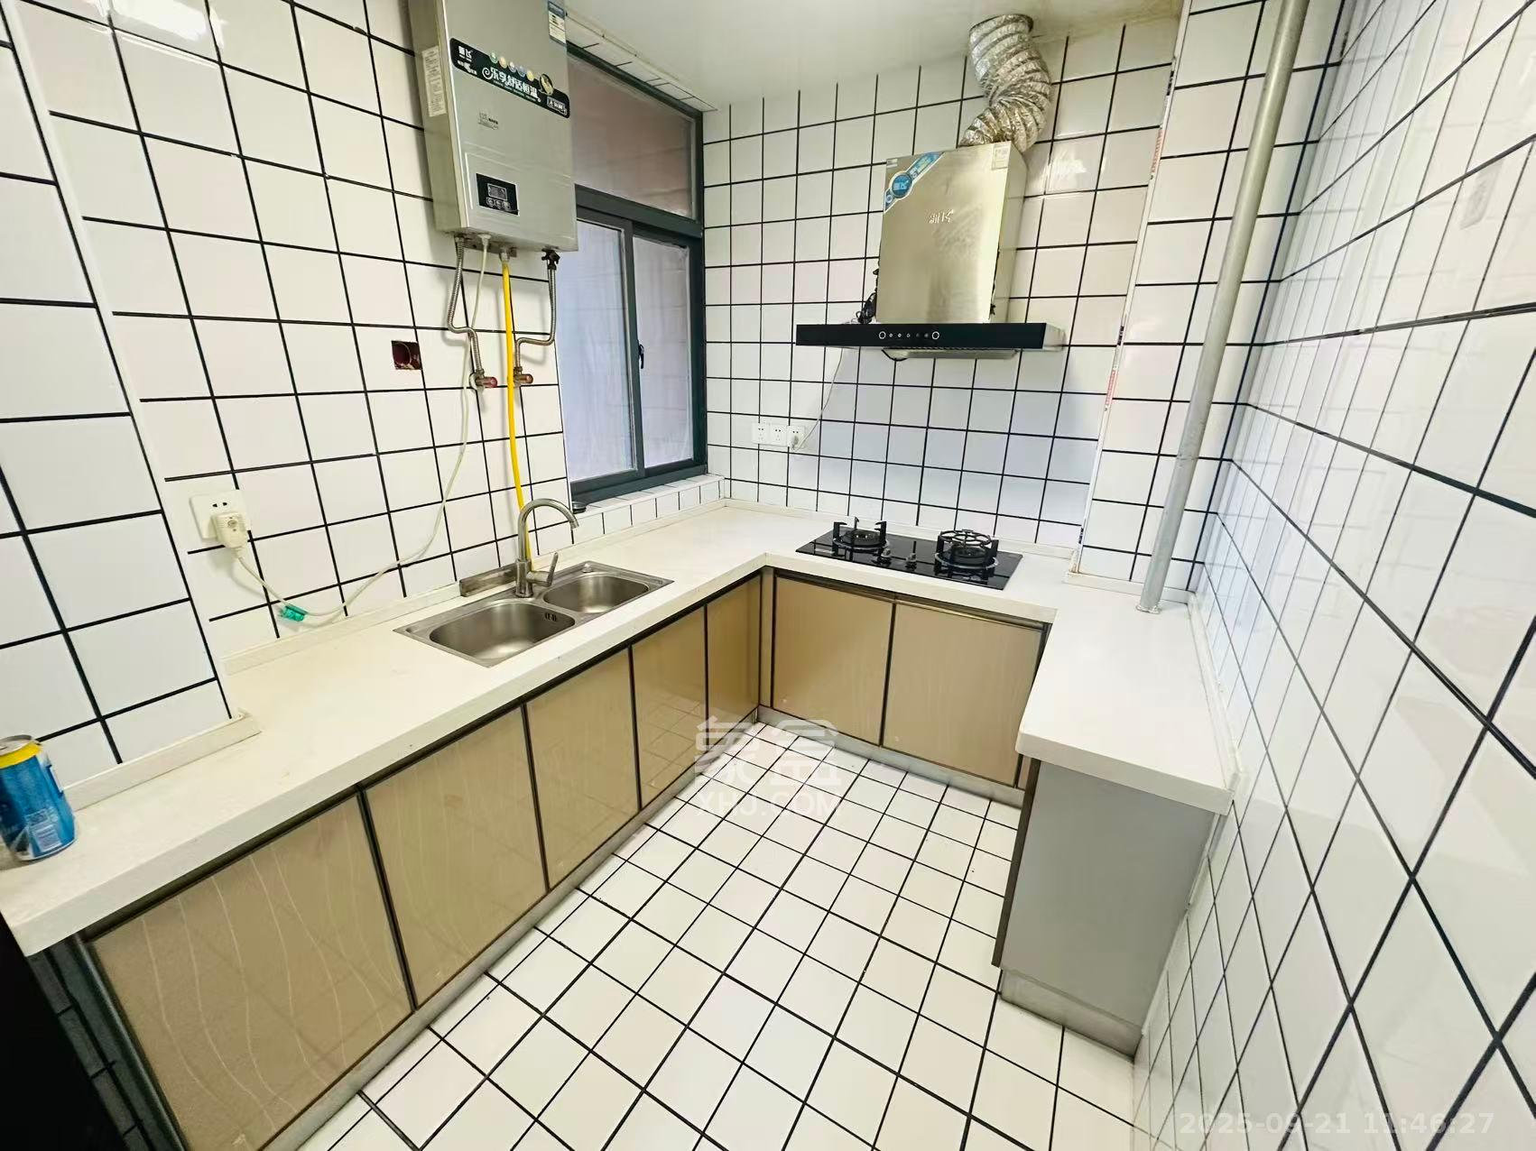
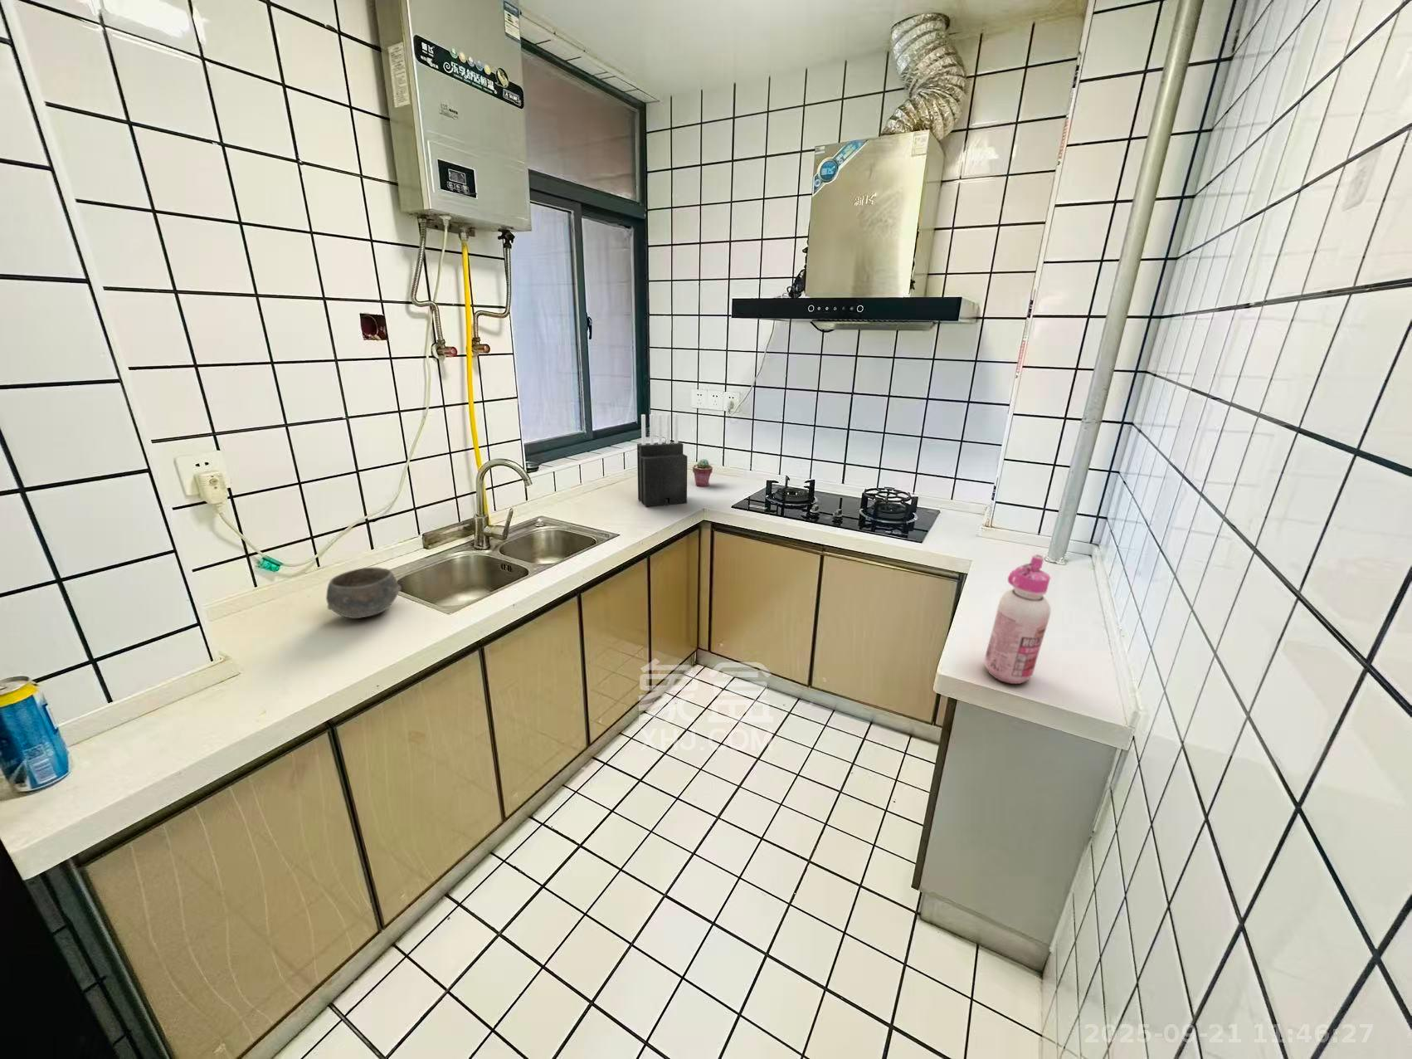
+ potted succulent (702, 472)
+ knife block (663, 459)
+ glue bottle (1020, 616)
+ bowl (362, 595)
